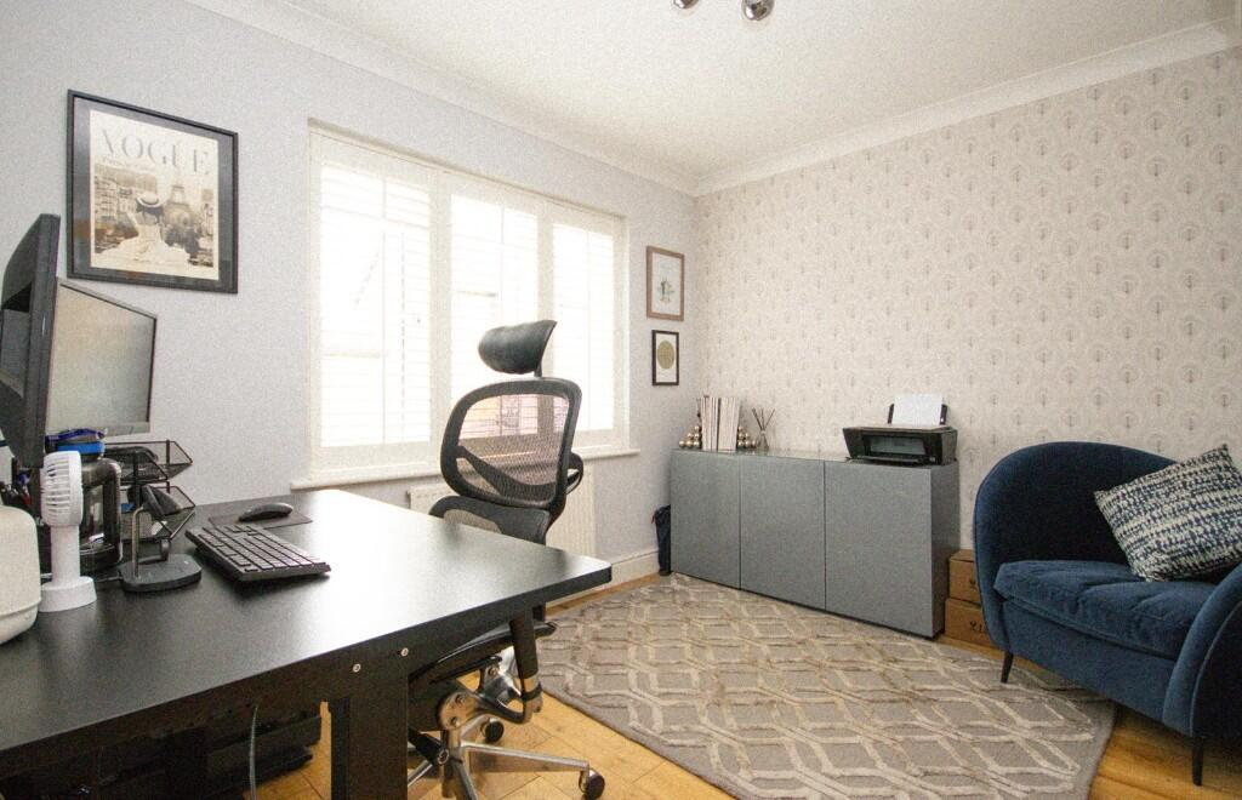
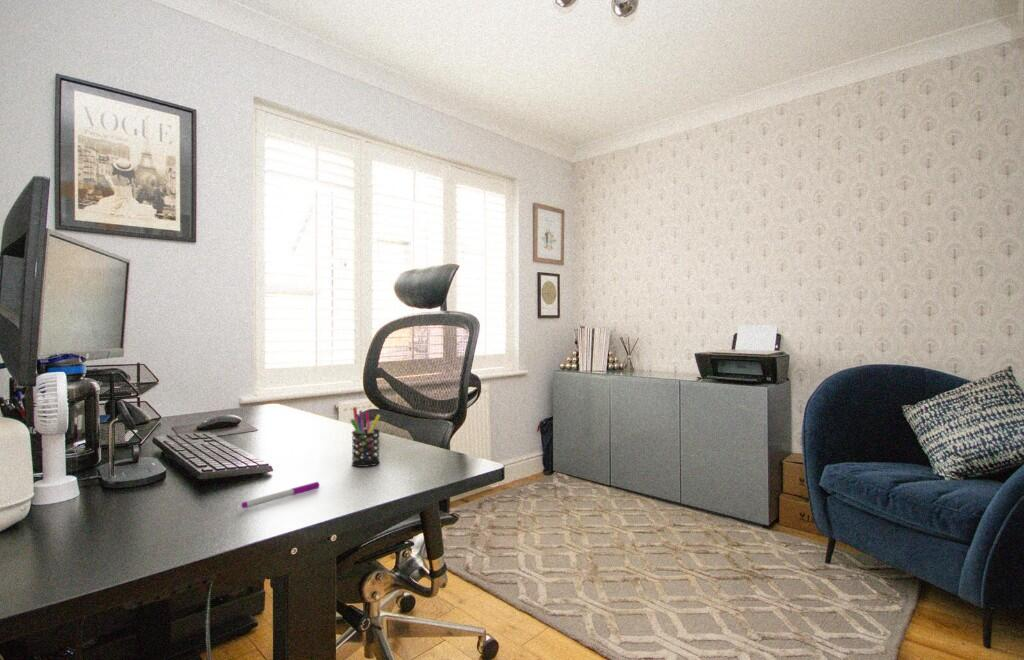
+ pen (282, 494)
+ pen holder (362, 435)
